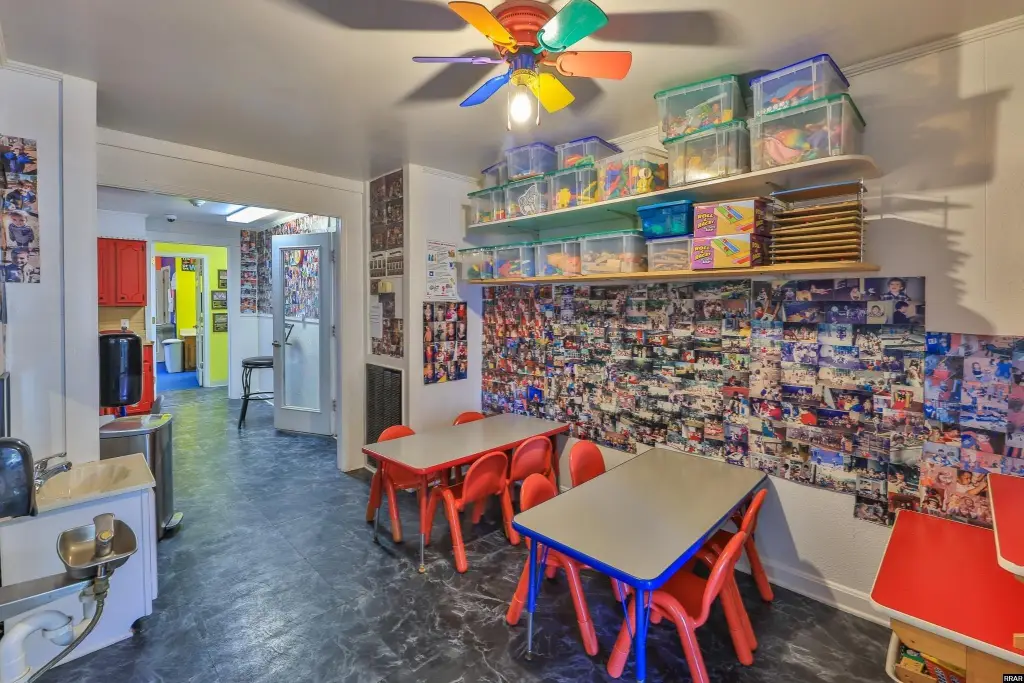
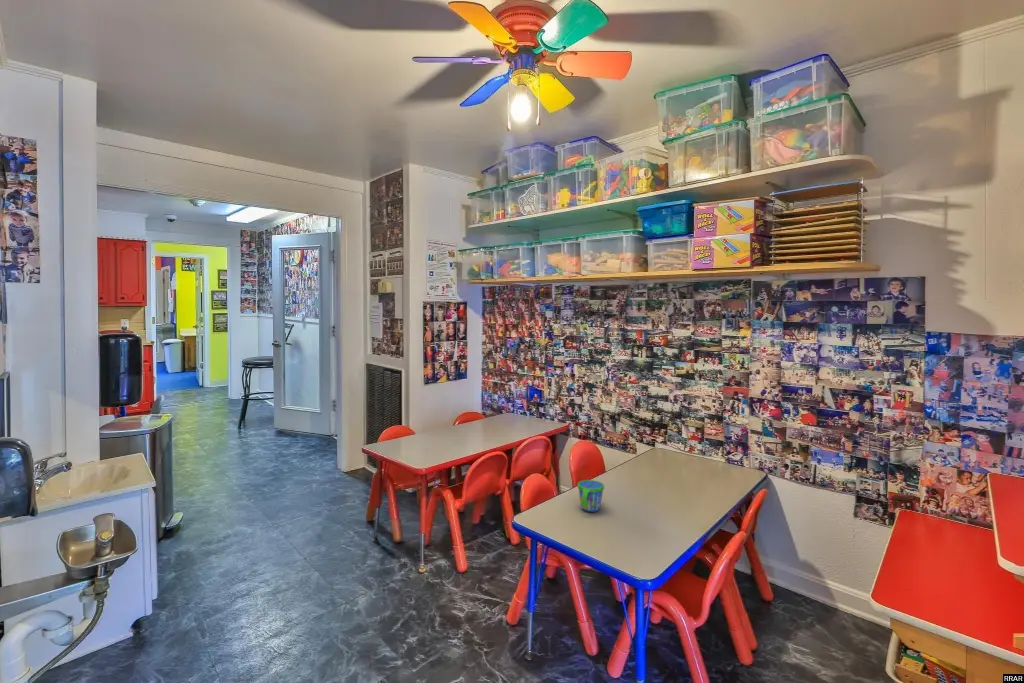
+ snack cup (590, 496)
